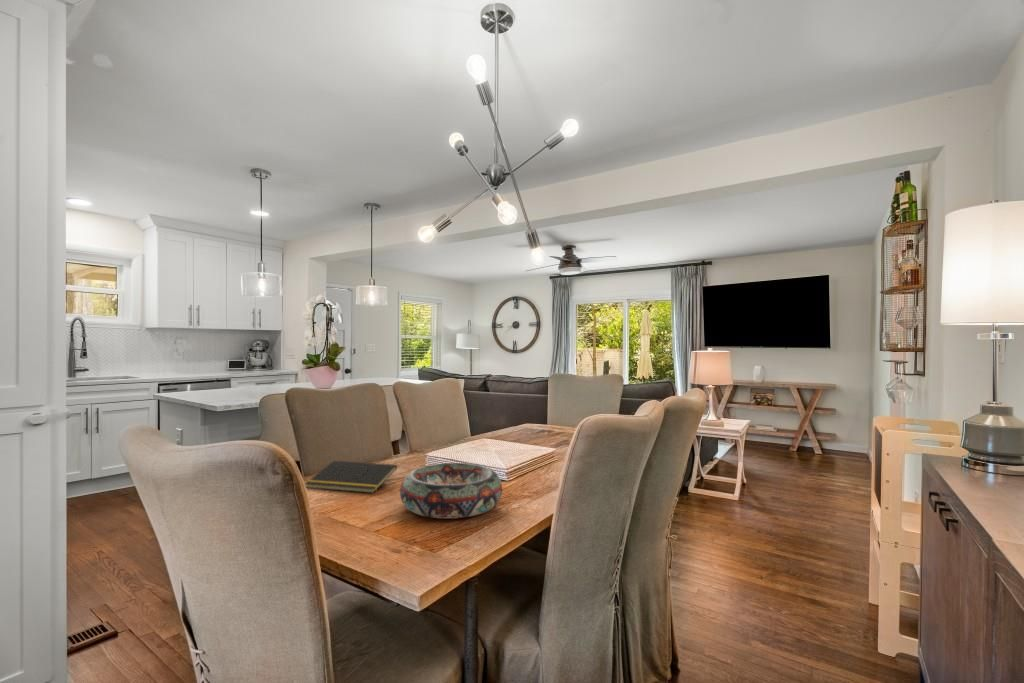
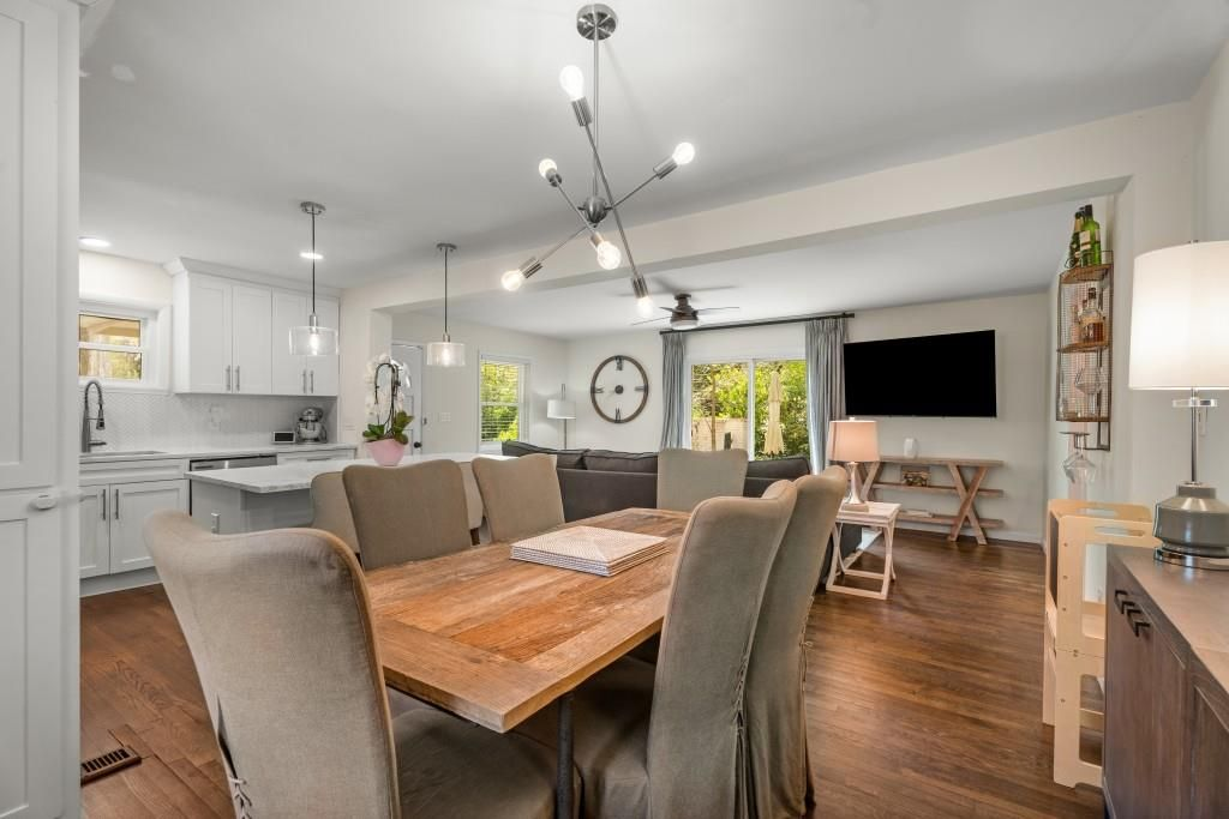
- decorative bowl (451, 489)
- notepad (352, 475)
